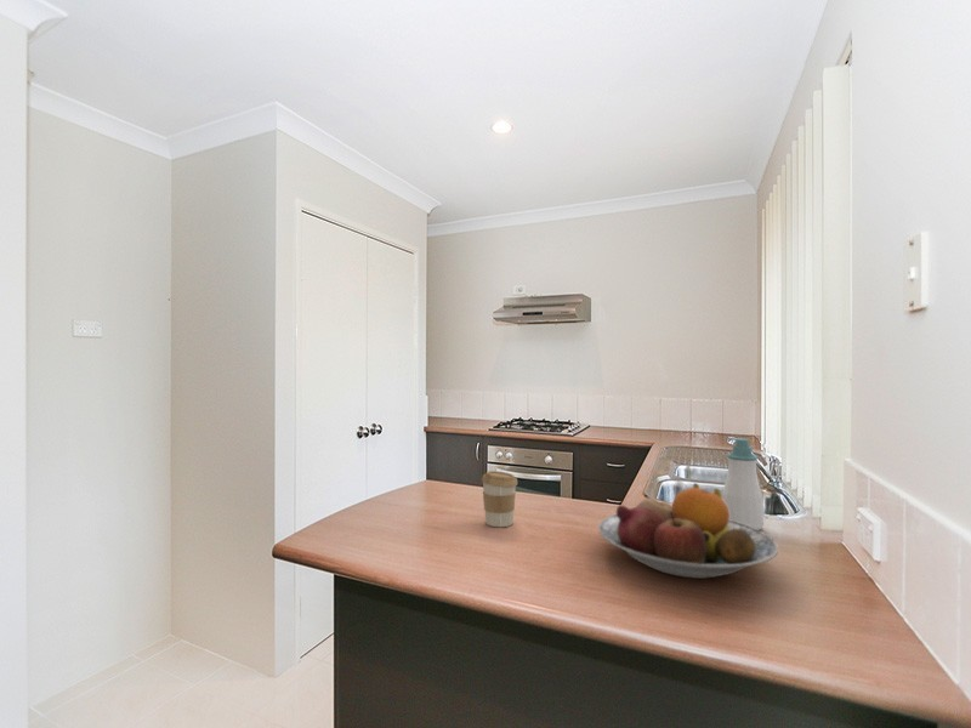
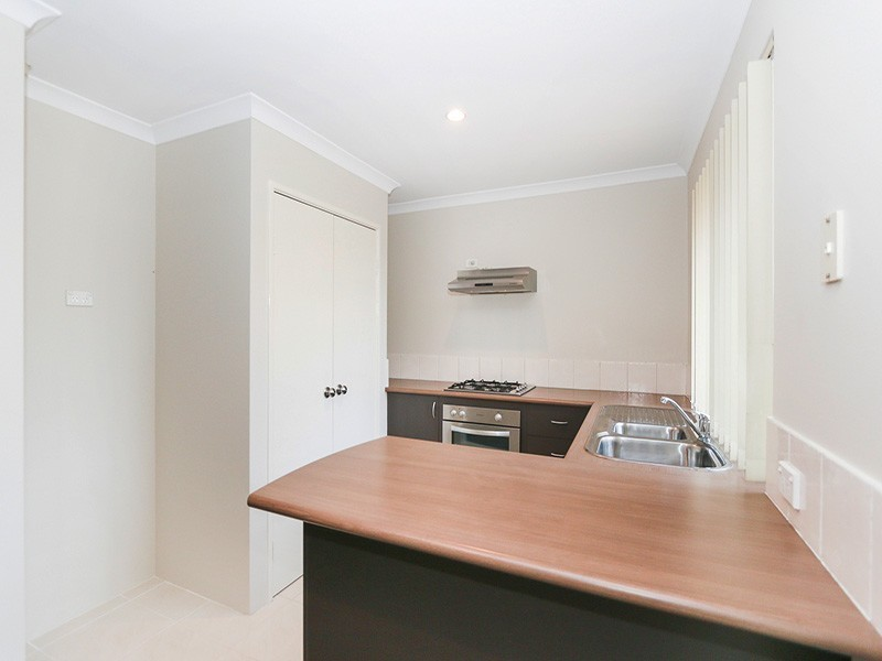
- fruit bowl (682, 527)
- soap bottle (742, 482)
- coffee cup (499, 497)
